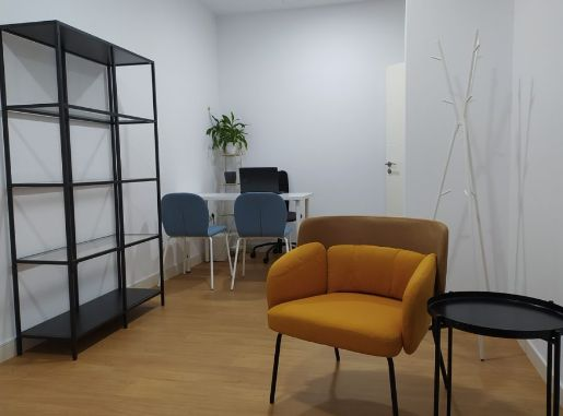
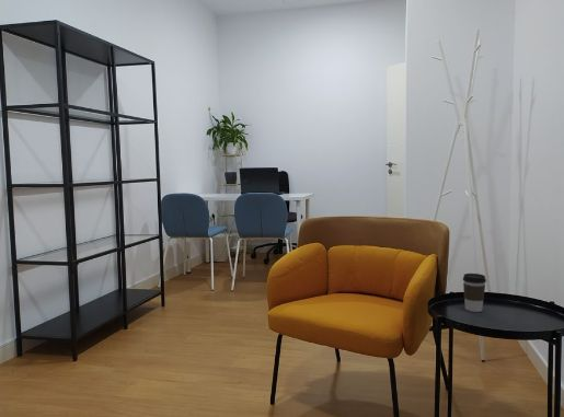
+ coffee cup (473, 292)
